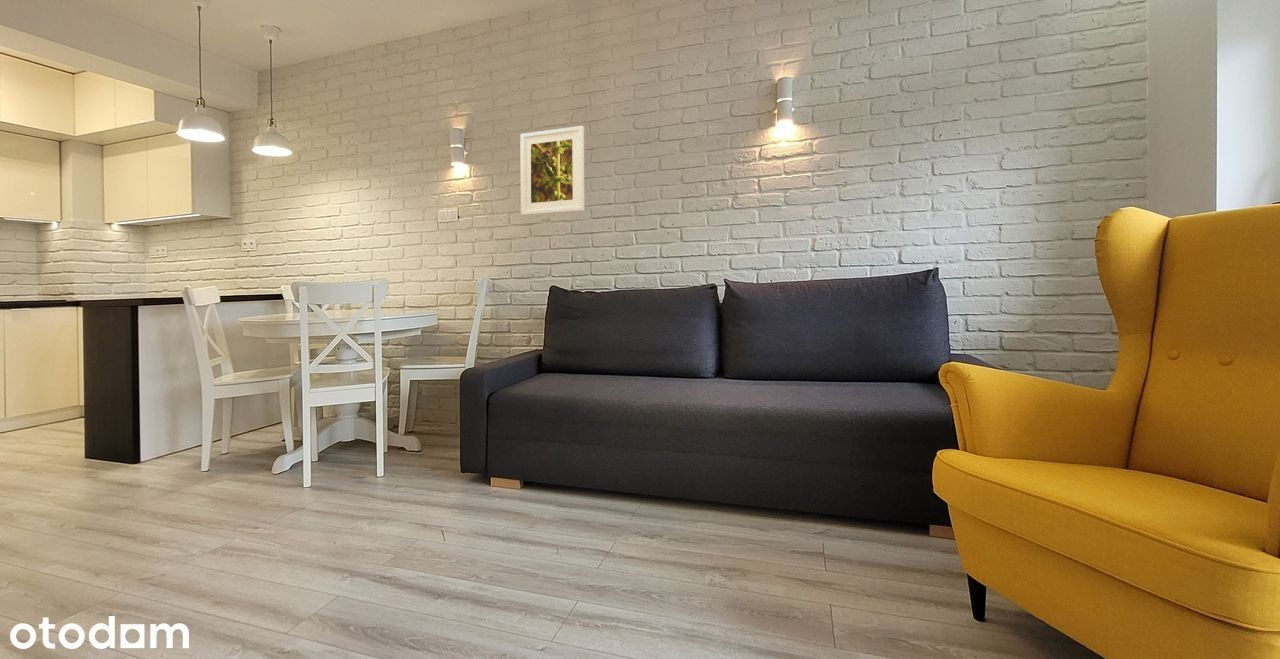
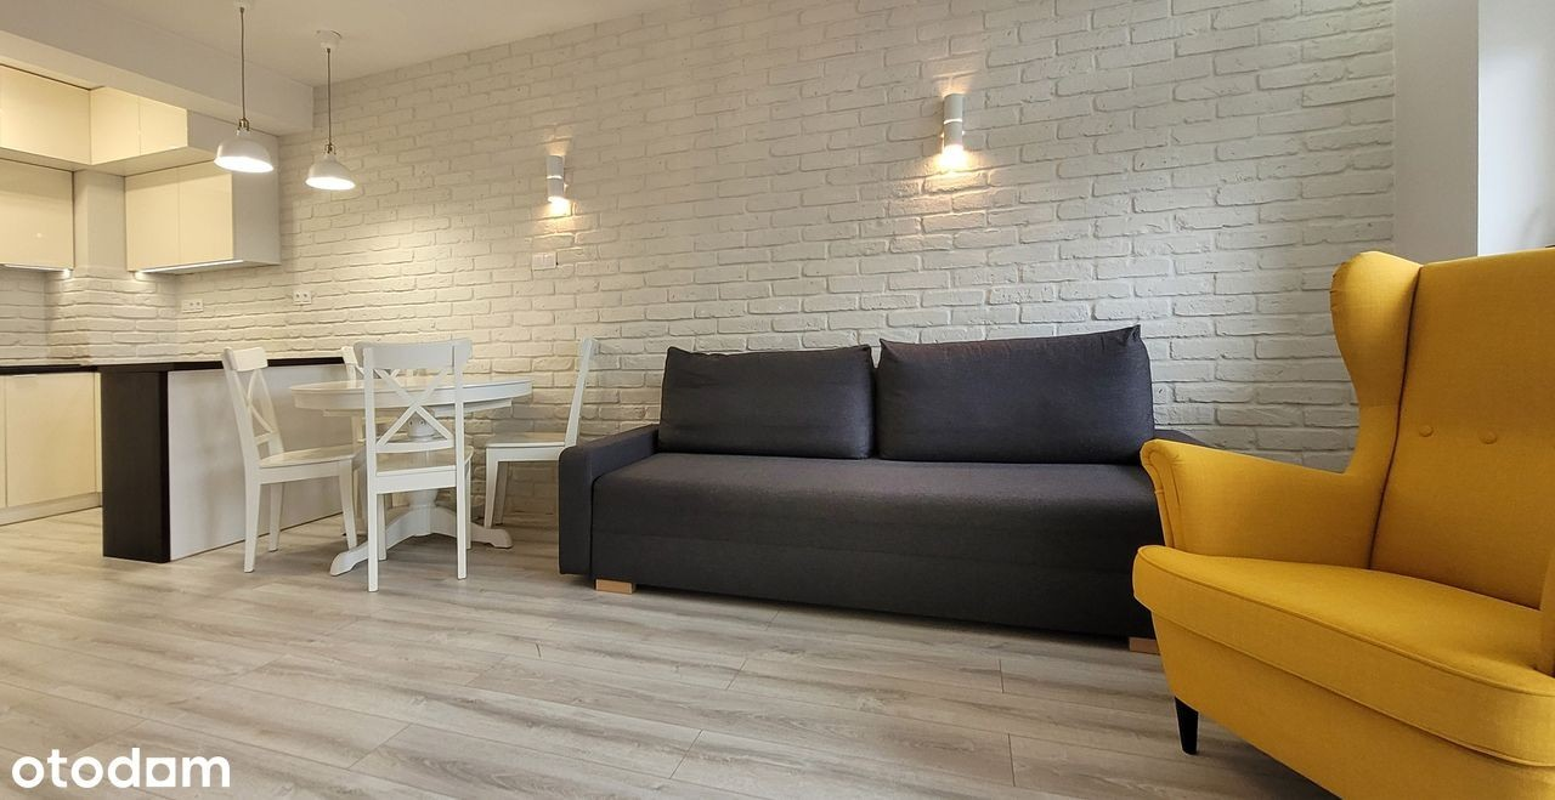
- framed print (551, 171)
